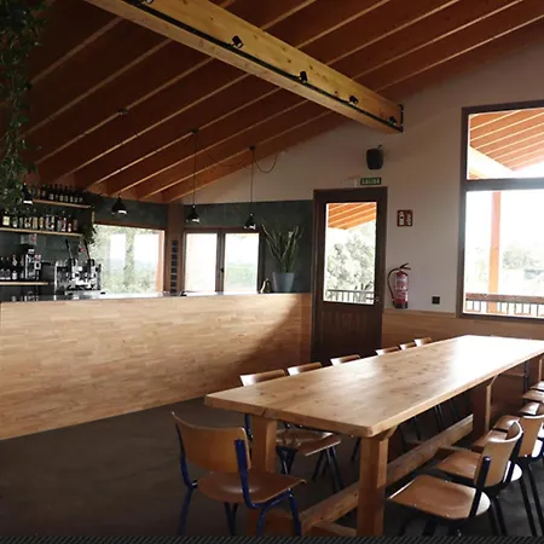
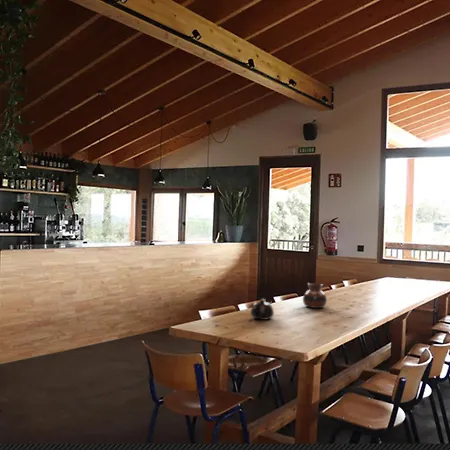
+ teapot (262, 308)
+ vase (314, 295)
